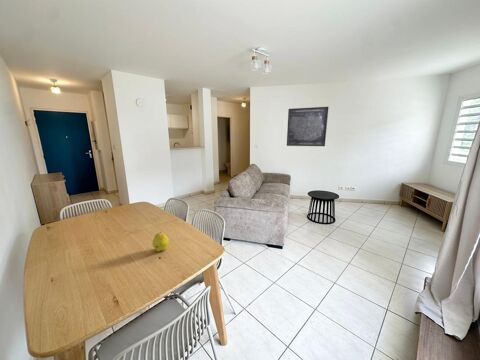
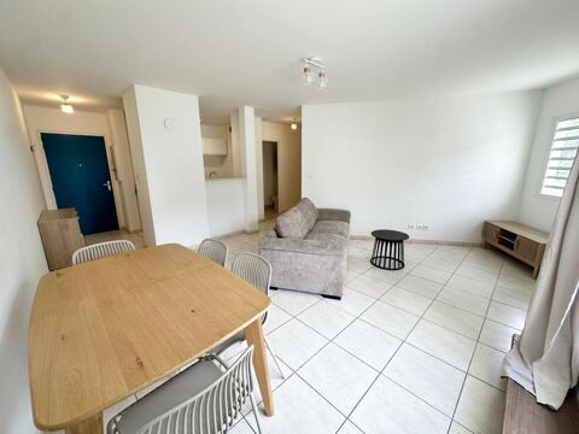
- wall art (306, 127)
- fruit (160, 241)
